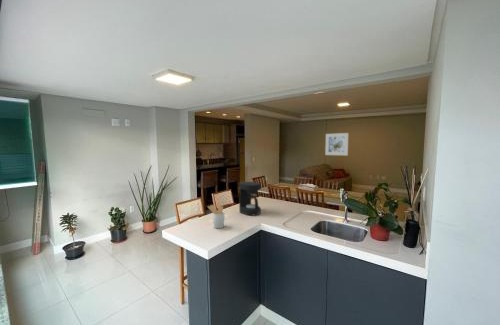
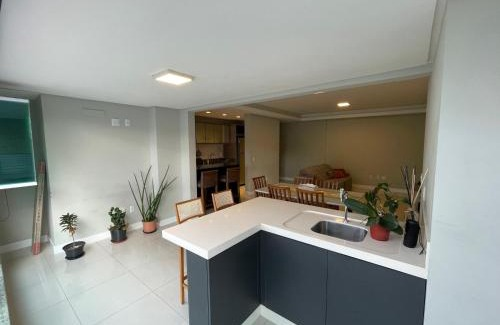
- coffee maker (250, 197)
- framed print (336, 144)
- utensil holder (216, 215)
